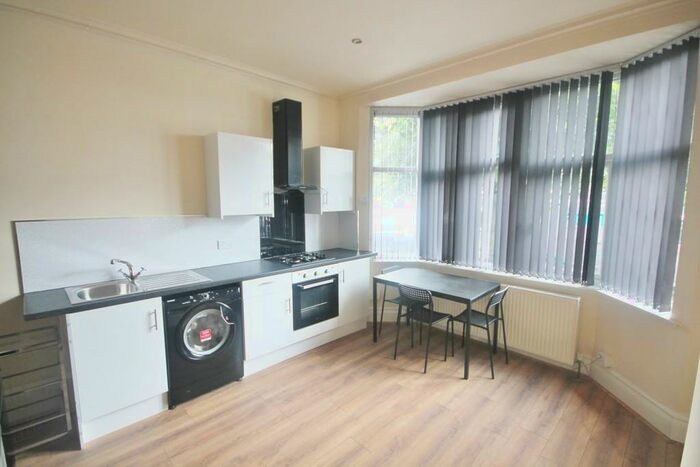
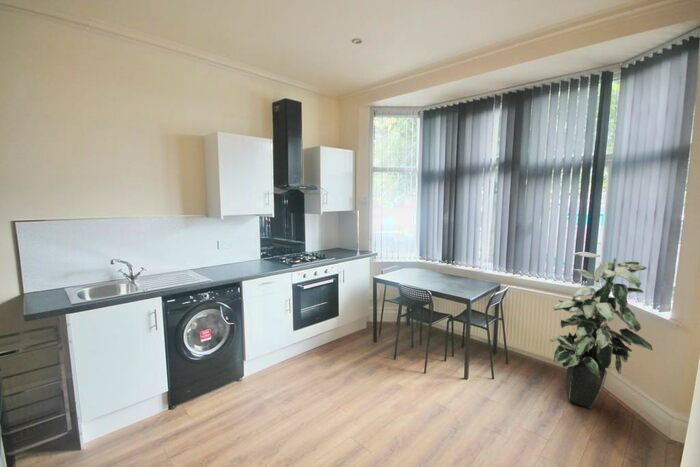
+ indoor plant (592, 328)
